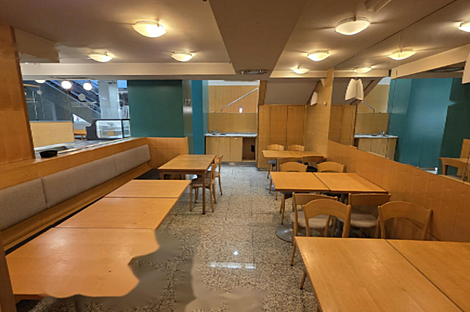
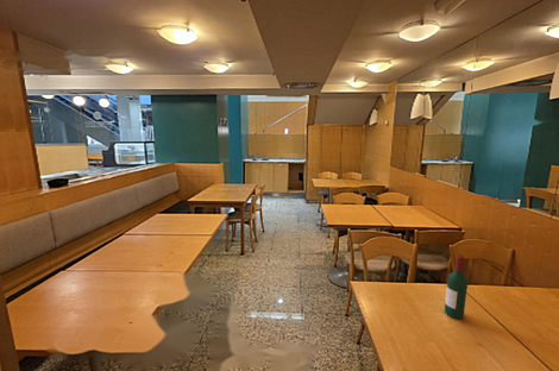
+ wine bottle (457, 285)
